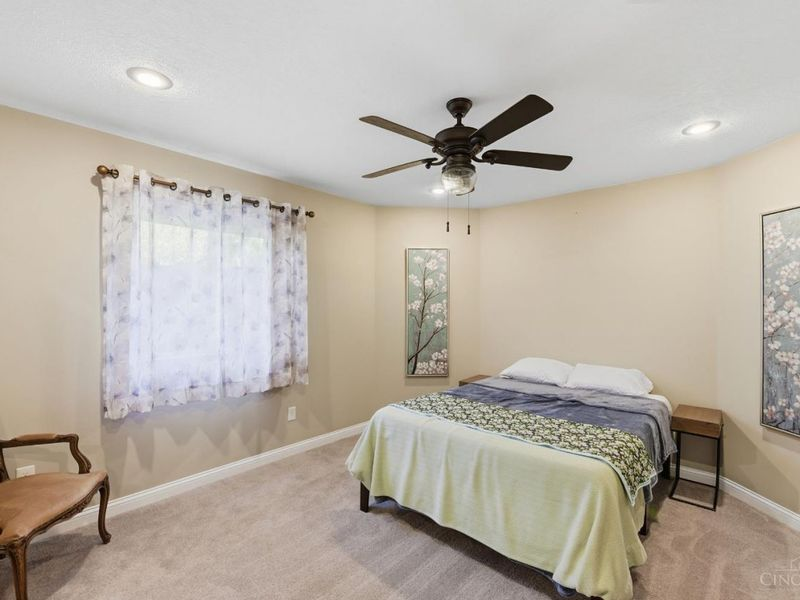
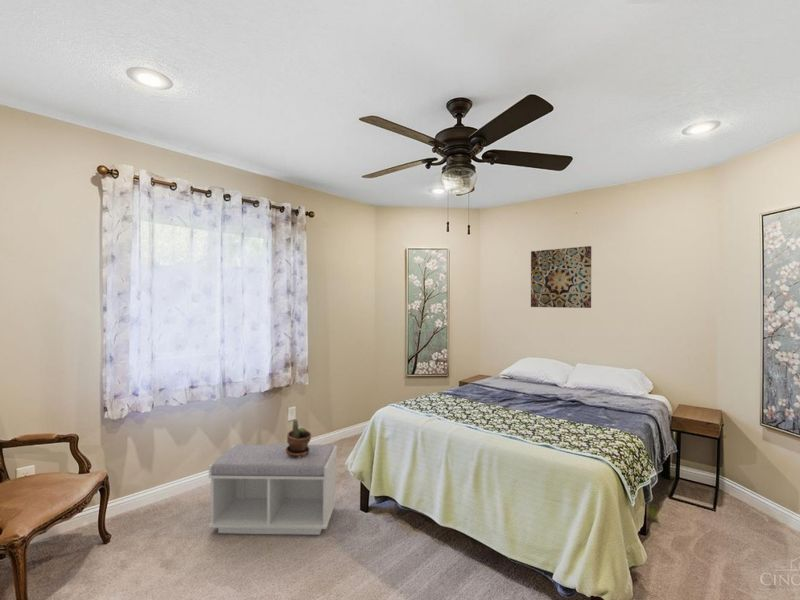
+ wall art (559, 278)
+ bench (276, 486)
+ potted plant (298, 435)
